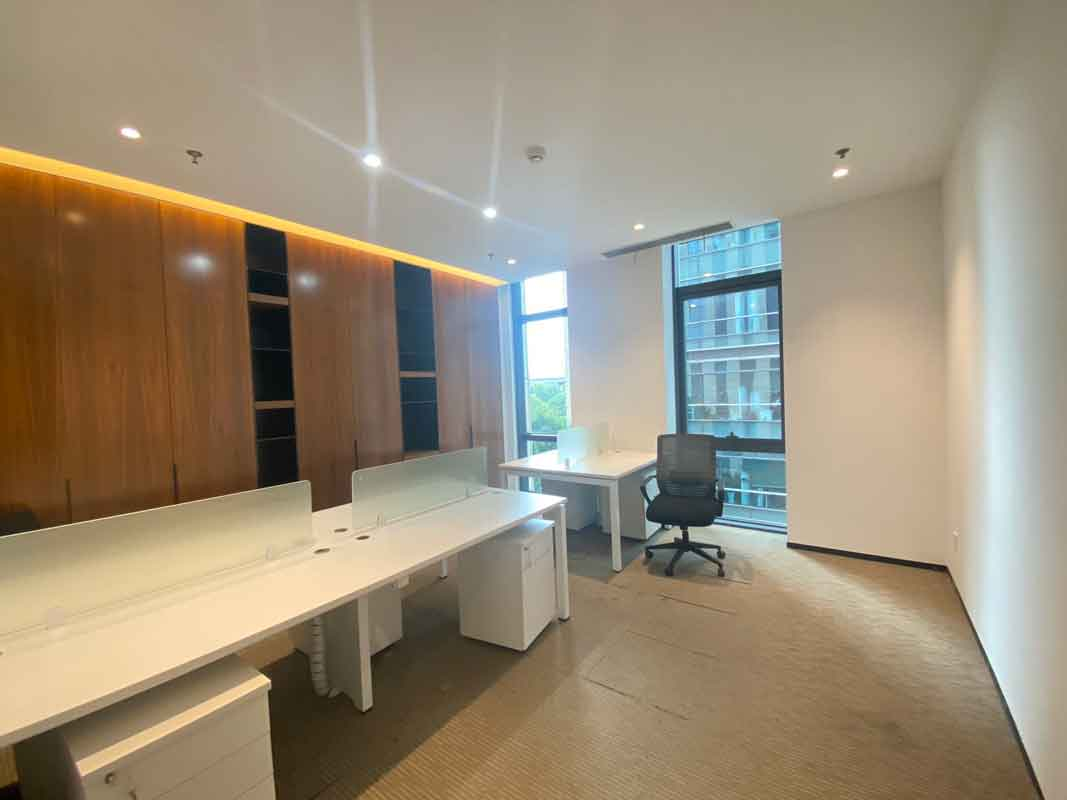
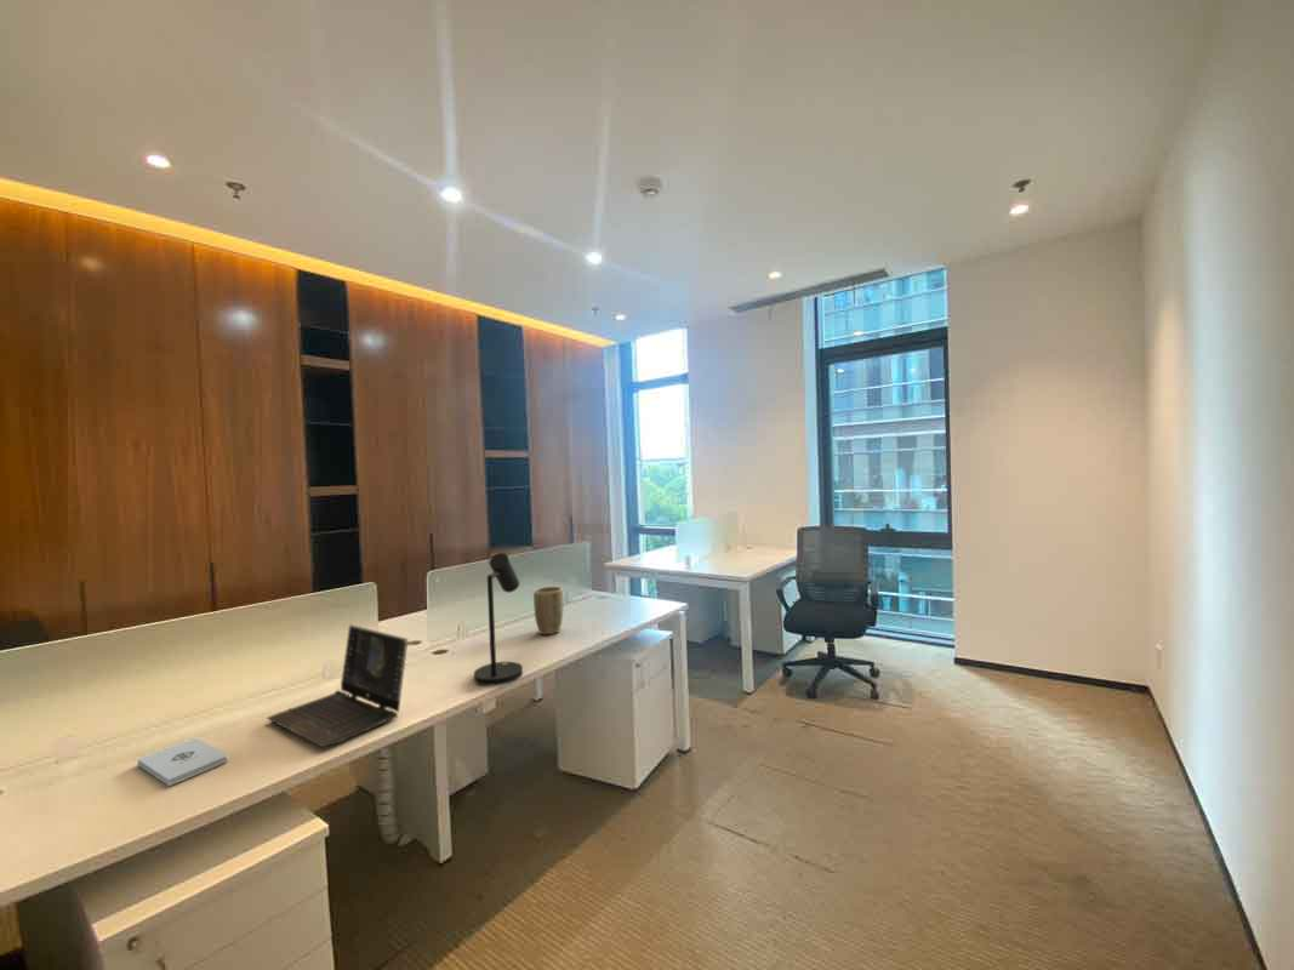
+ plant pot (548, 610)
+ laptop computer (341, 680)
+ notepad (183, 759)
+ desk lamp (492, 612)
